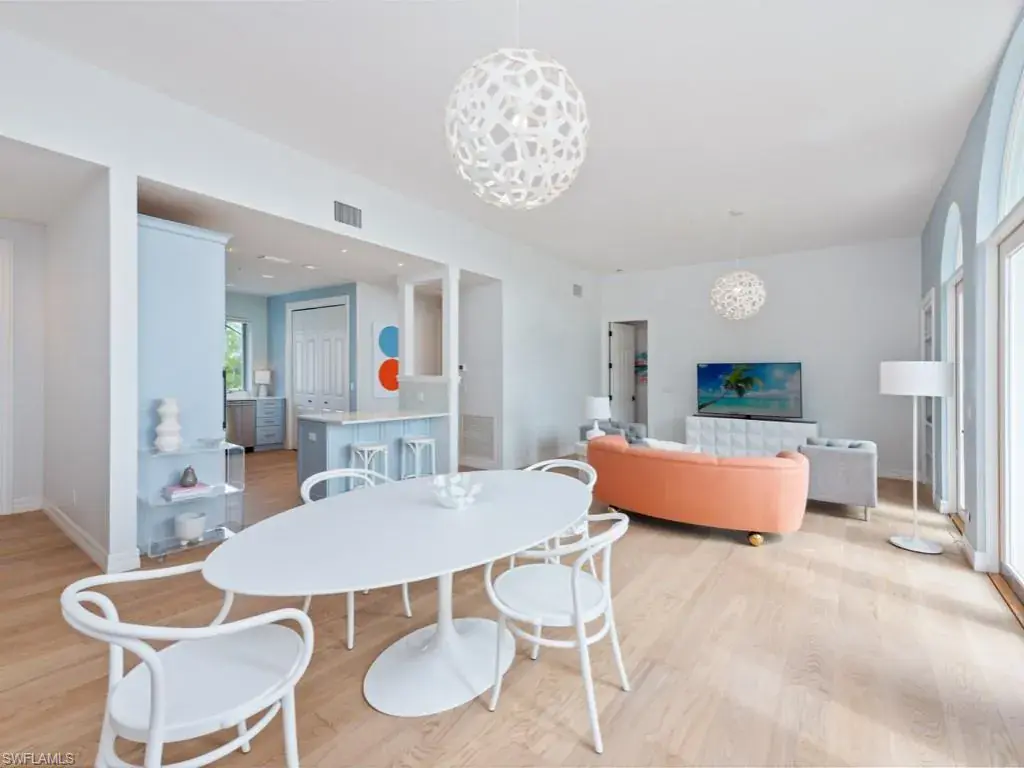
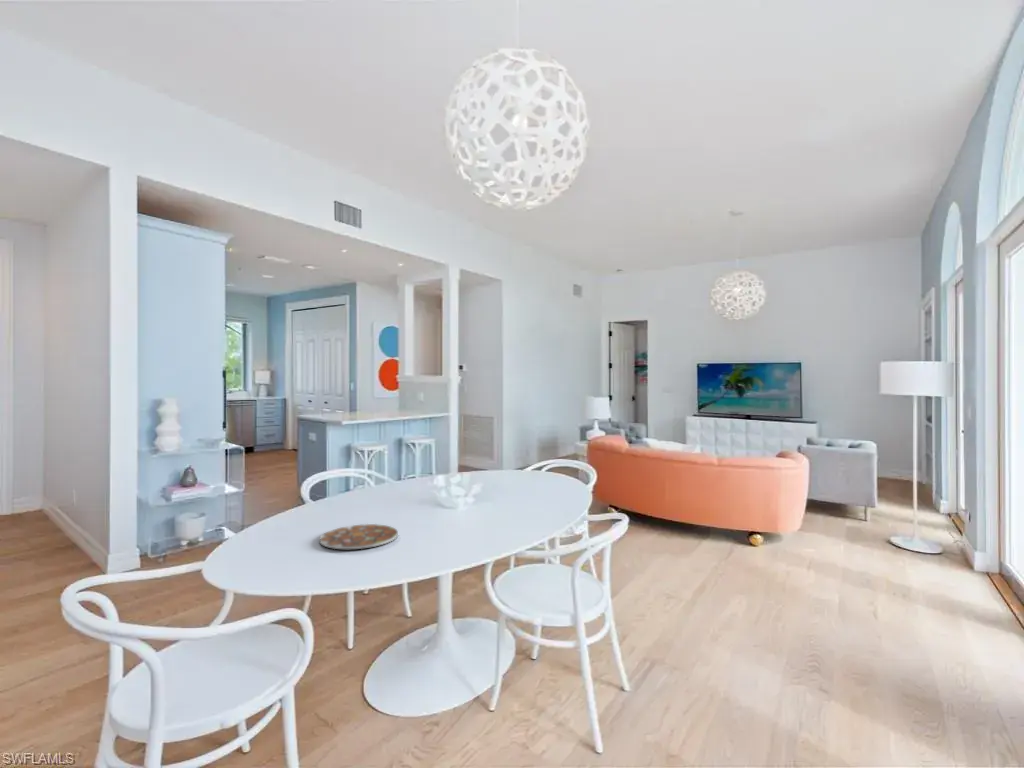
+ plate (359, 535)
